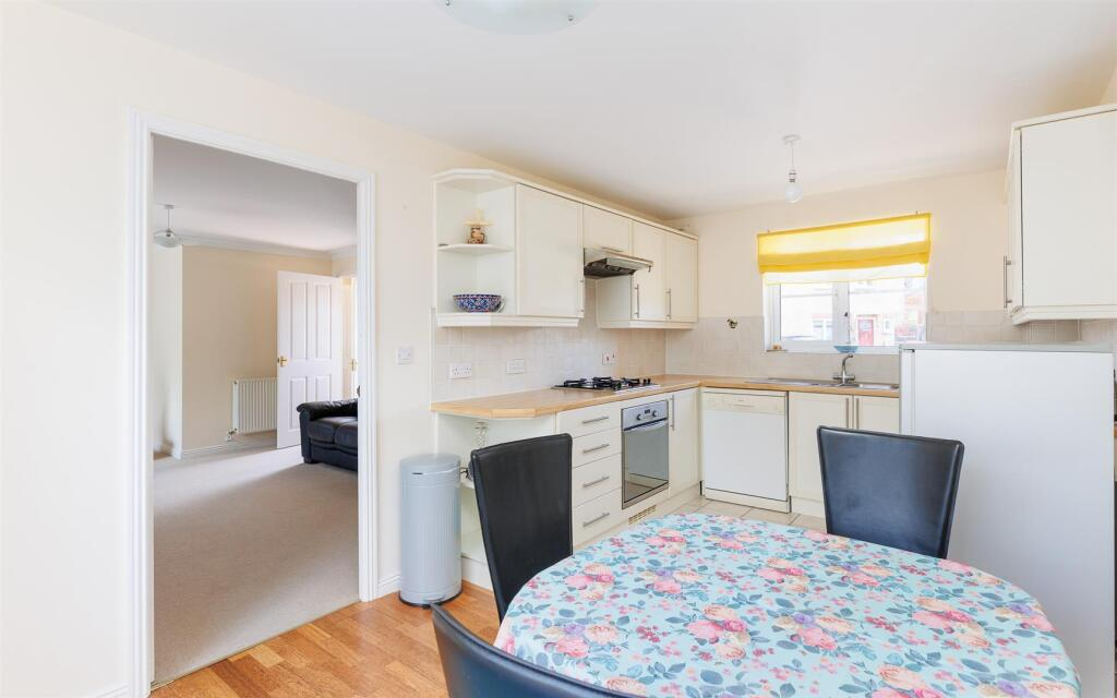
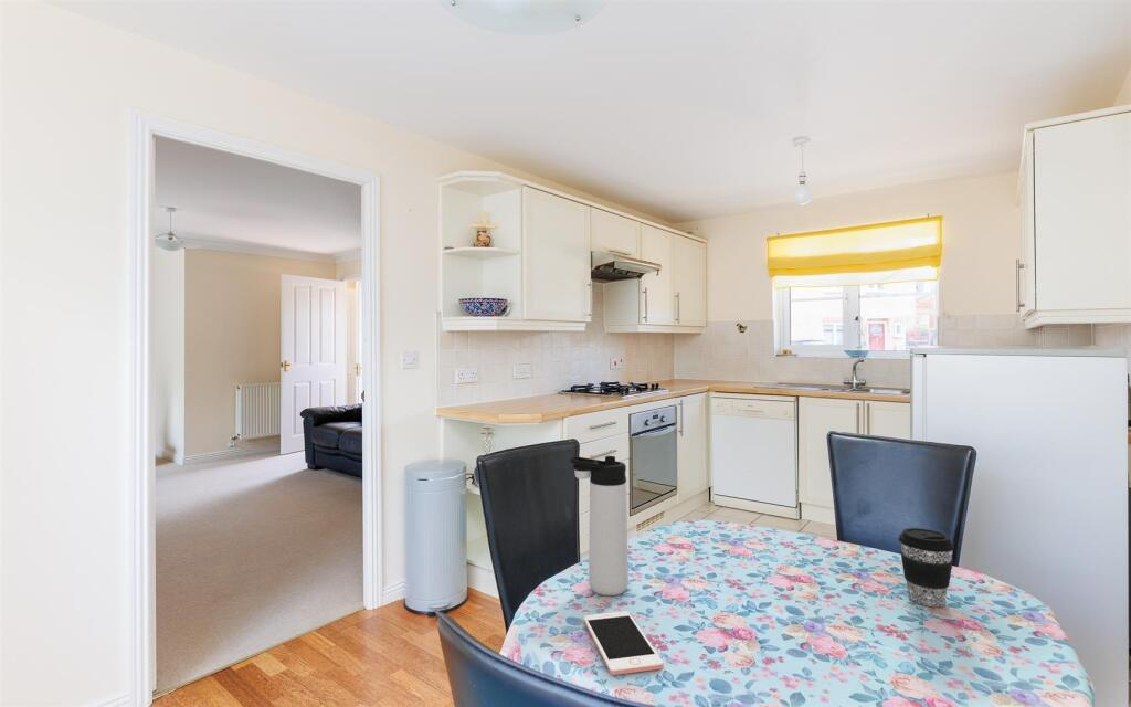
+ coffee cup (926, 567)
+ cell phone (620, 640)
+ thermos bottle (599, 523)
